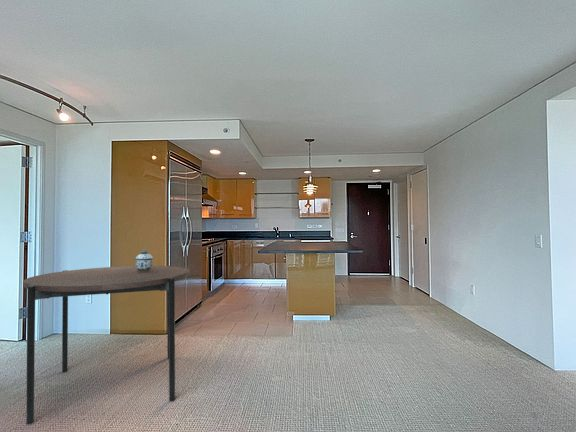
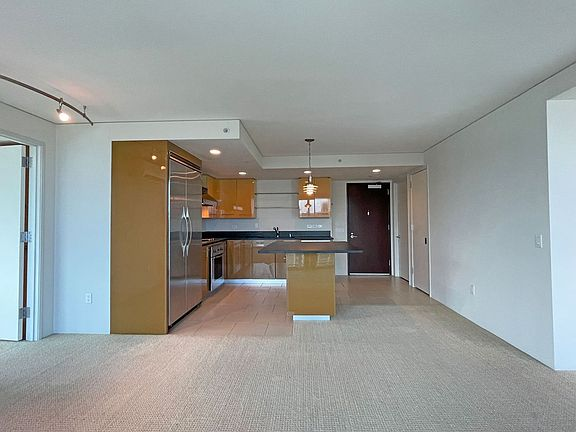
- lidded jar (144, 259)
- dining table (108, 293)
